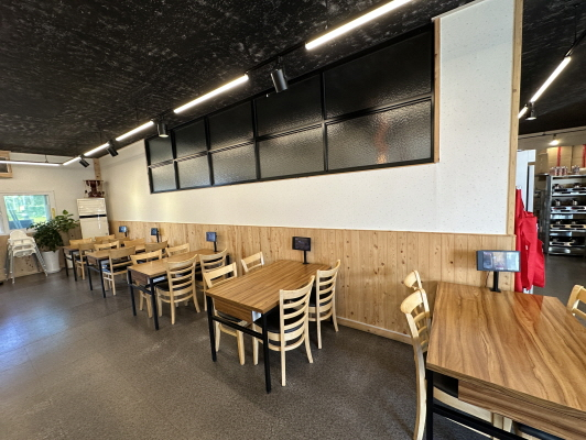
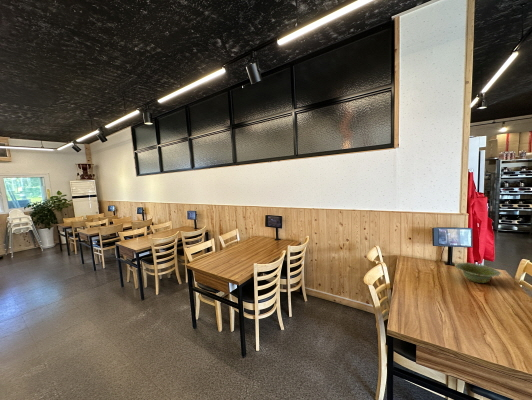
+ dish (476, 274)
